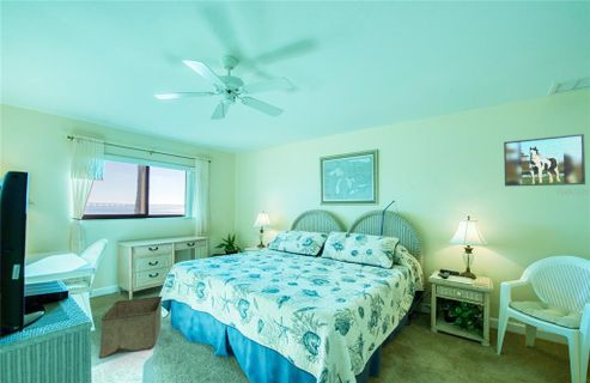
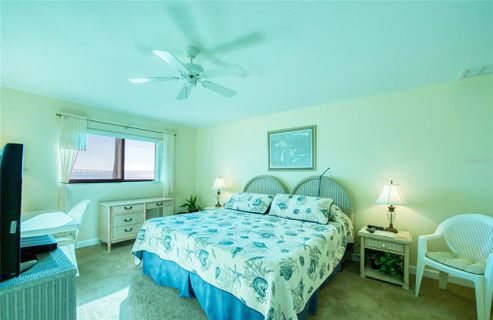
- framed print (541, 162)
- storage bin (133, 323)
